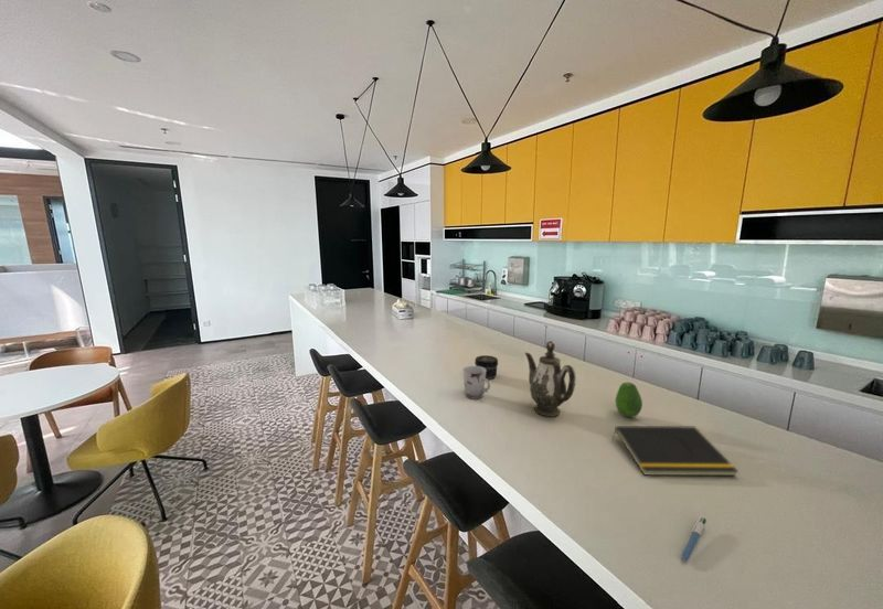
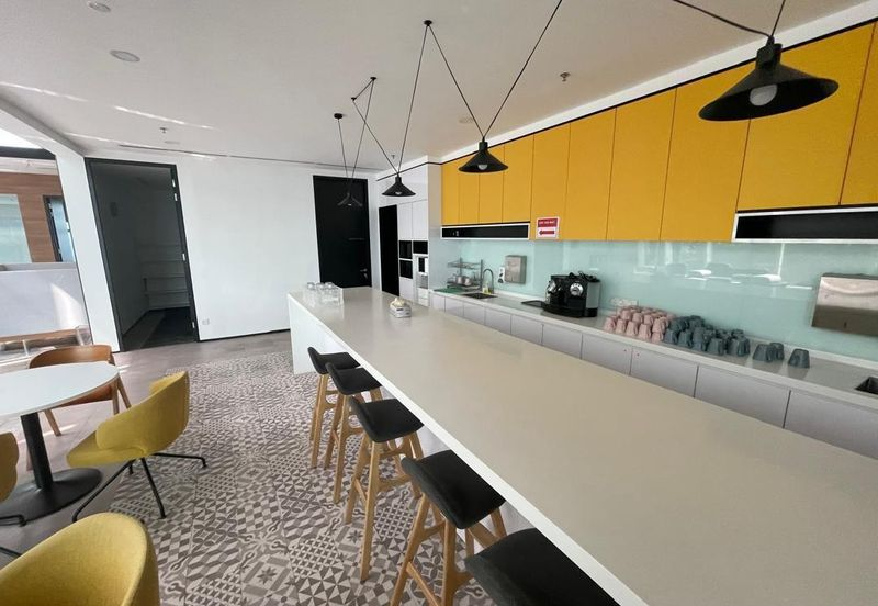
- cup (477, 384)
- fruit (628, 399)
- notepad (671, 448)
- pen (693, 536)
- teapot (546, 376)
- jar (486, 367)
